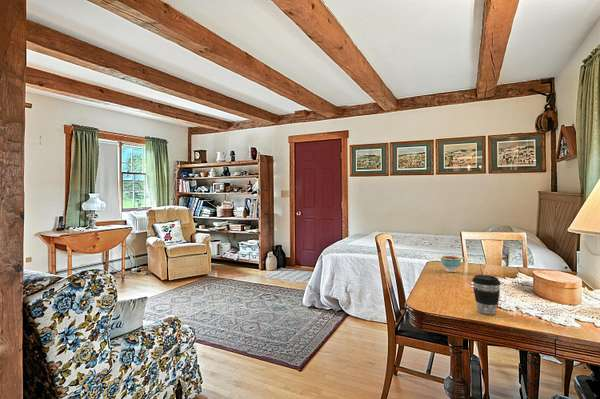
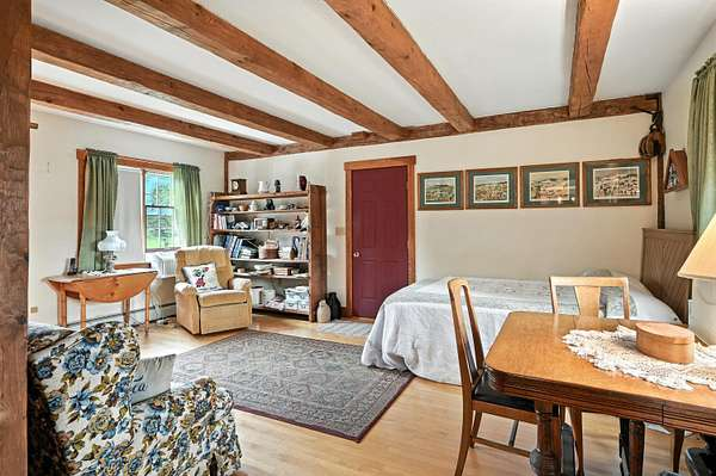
- coffee cup (486, 294)
- teacup (452, 264)
